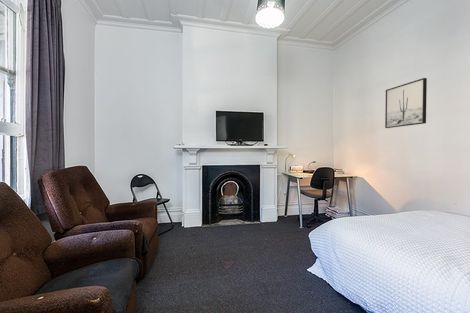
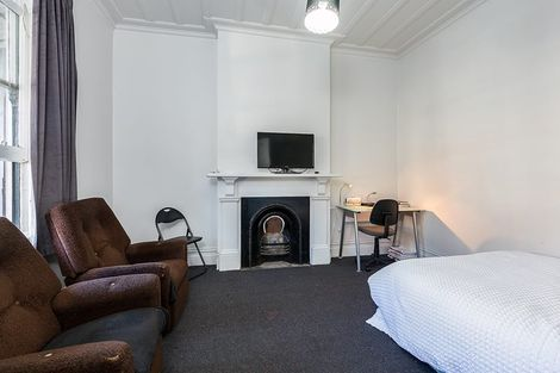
- wall art (404, 105)
